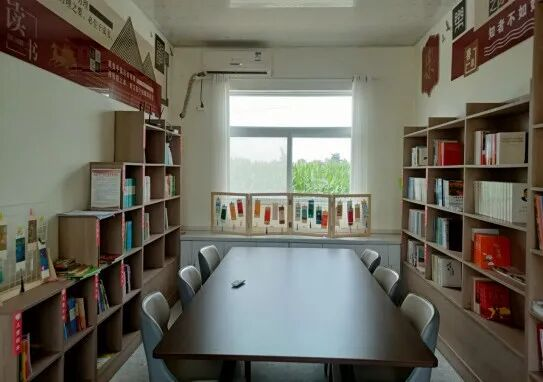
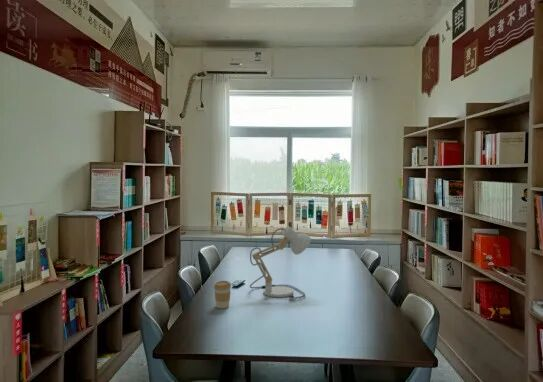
+ coffee cup (222, 294)
+ desk lamp (274, 251)
